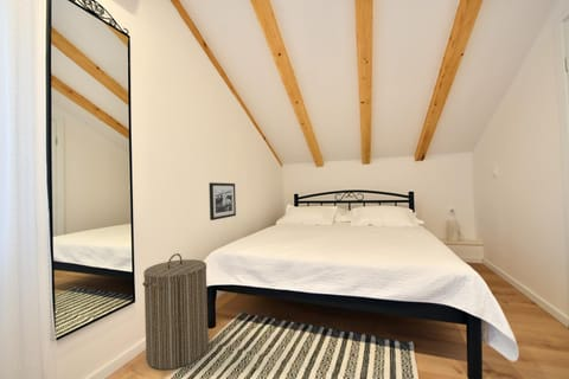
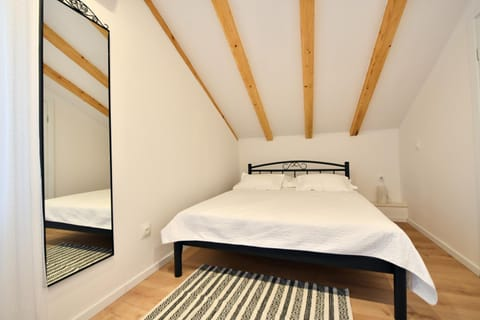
- picture frame (223, 200)
- laundry hamper (177, 302)
